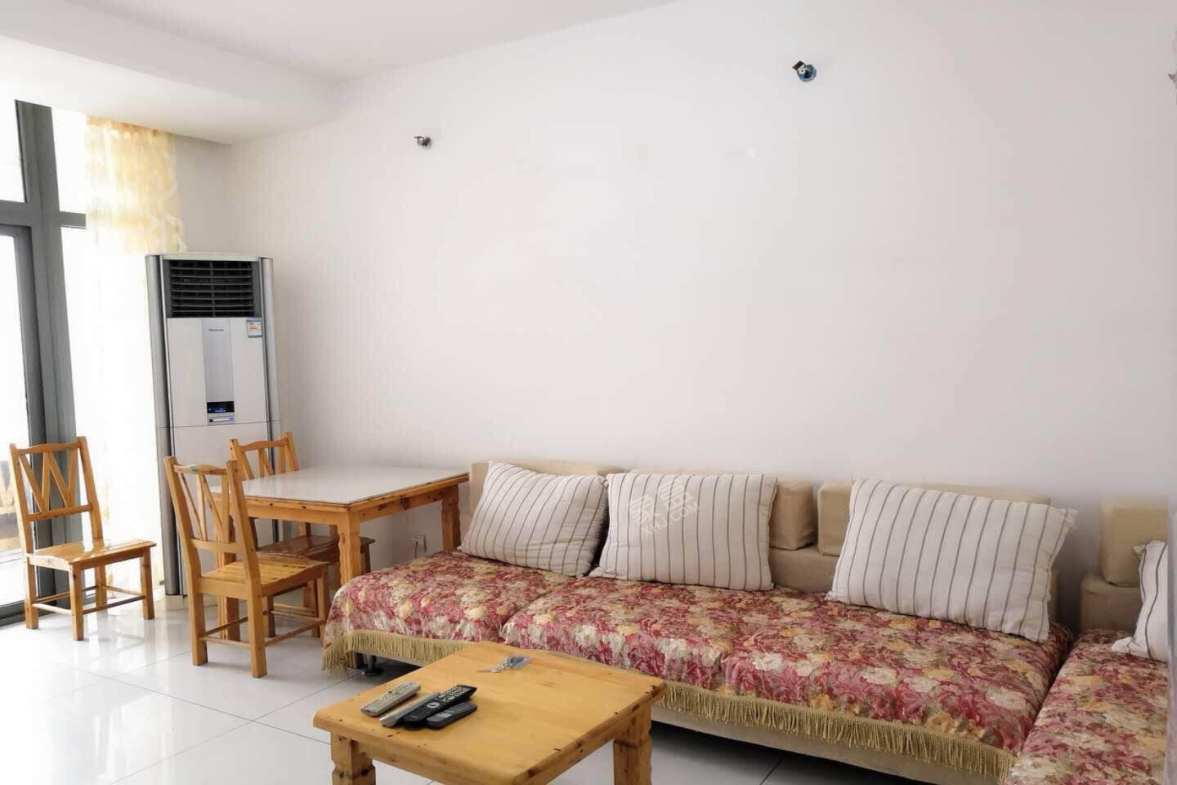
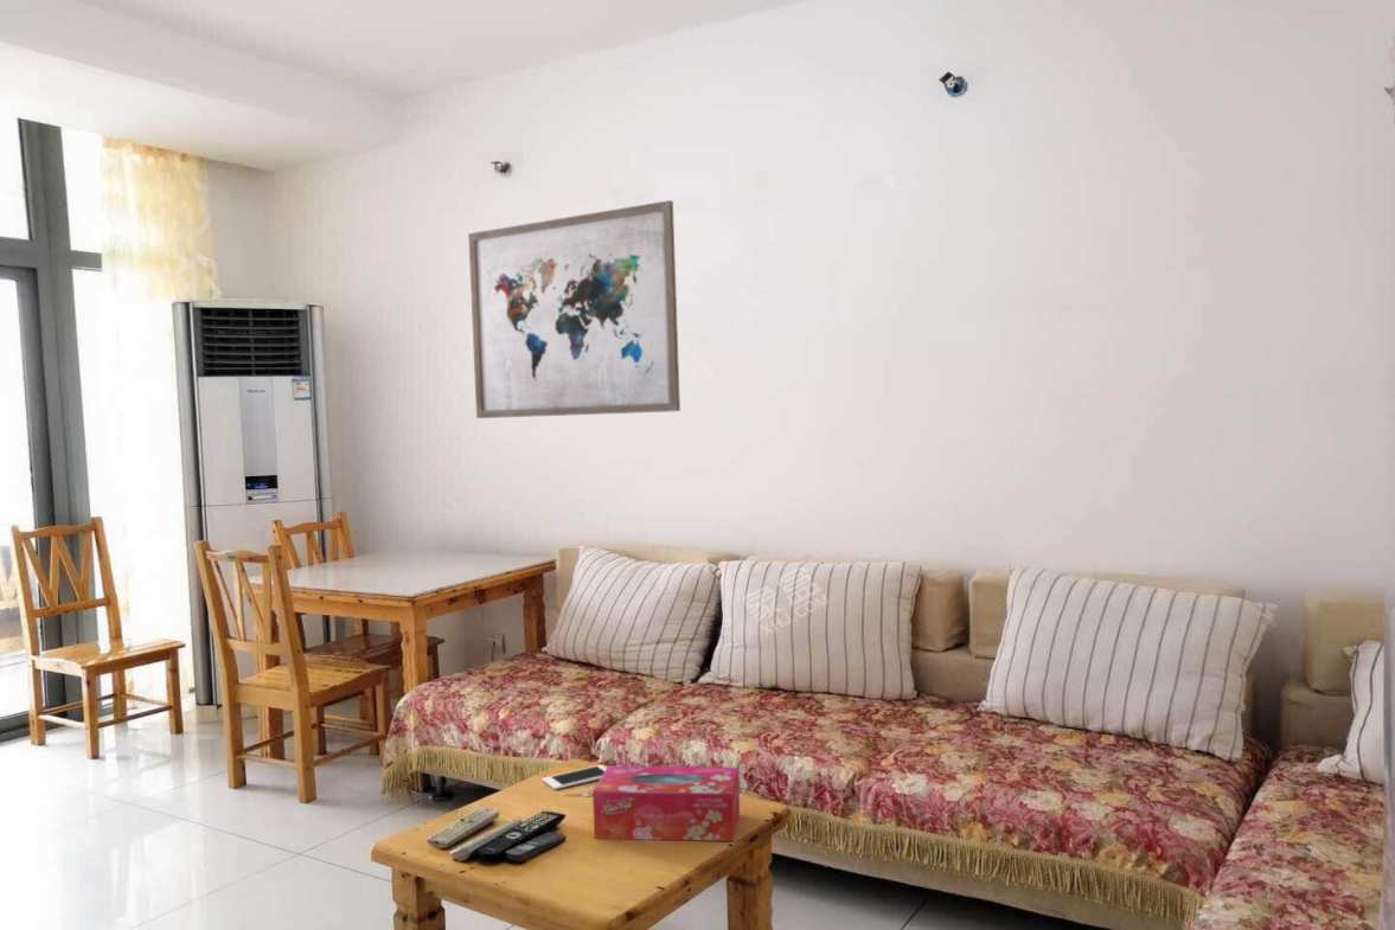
+ cell phone (578, 776)
+ tissue box (667, 801)
+ wall art (568, 316)
